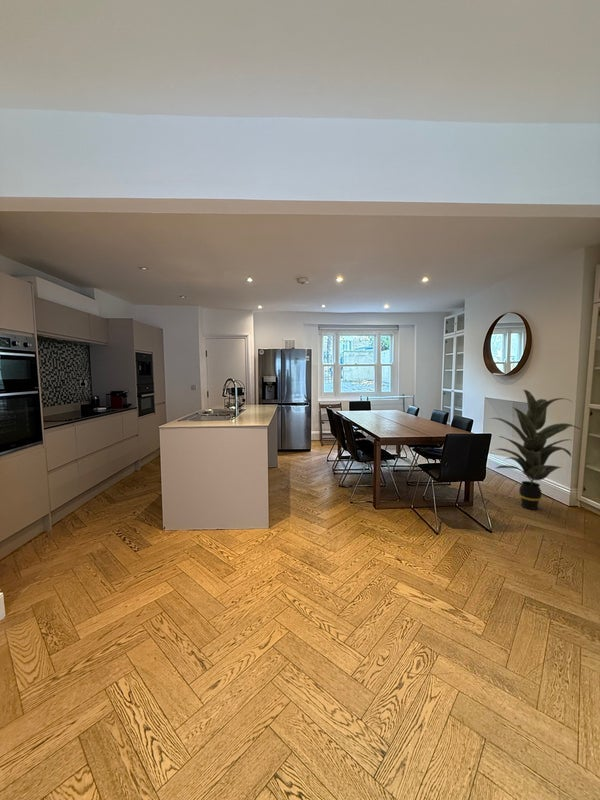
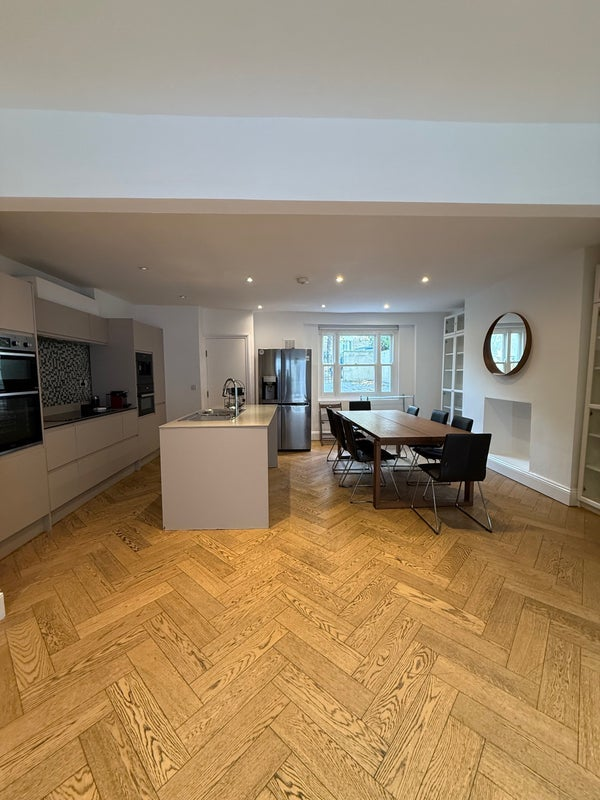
- indoor plant (532, 448)
